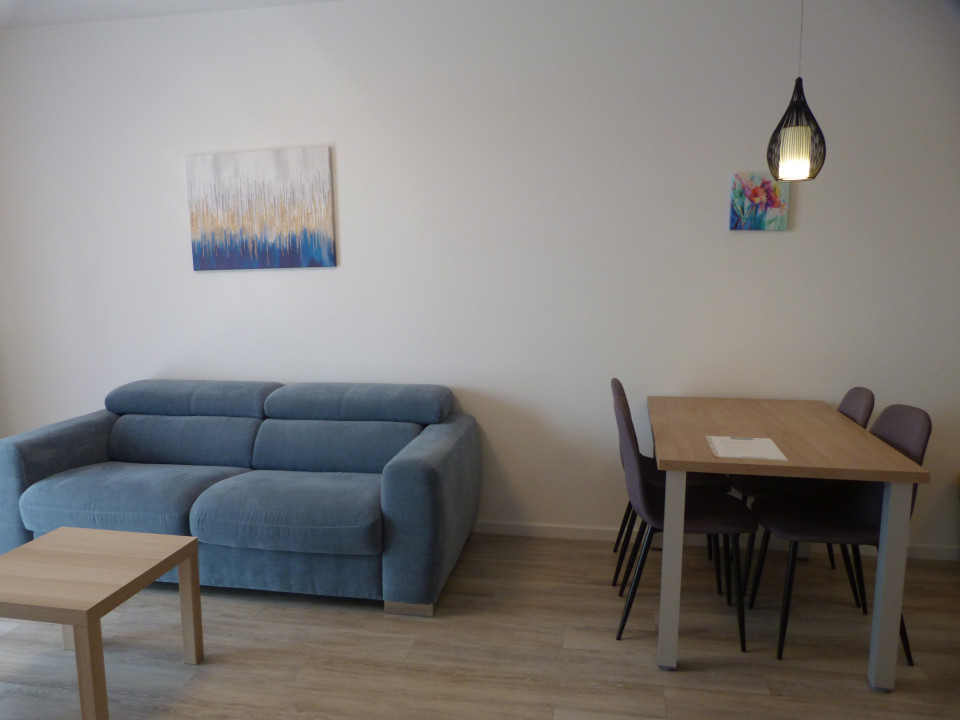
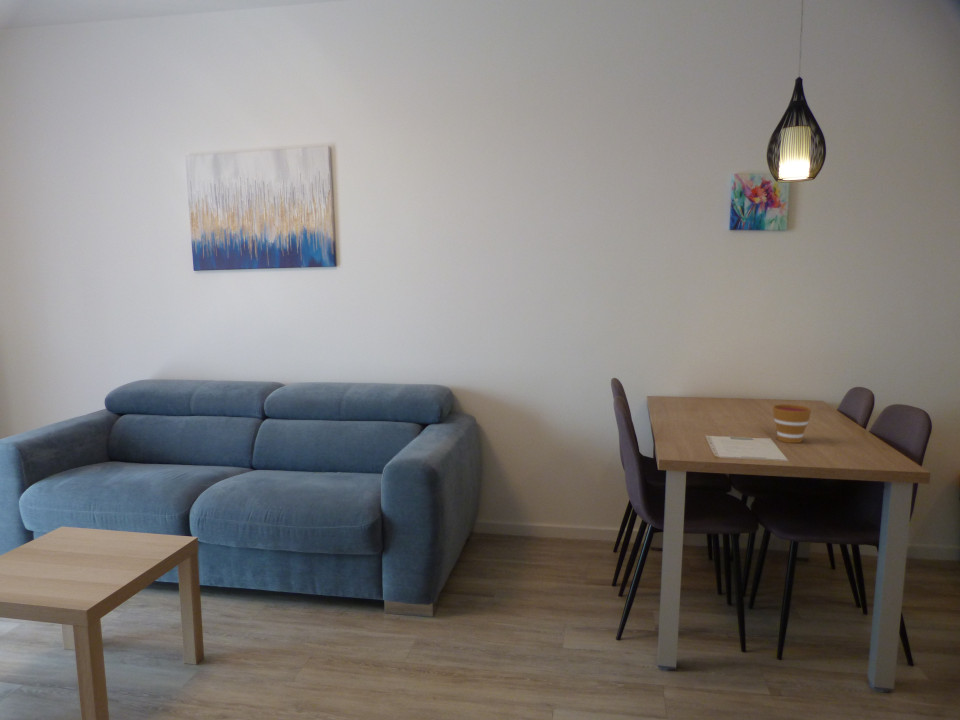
+ cup (792, 423)
